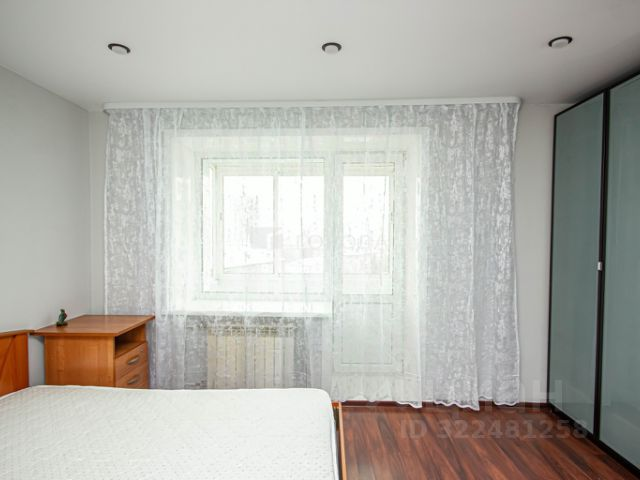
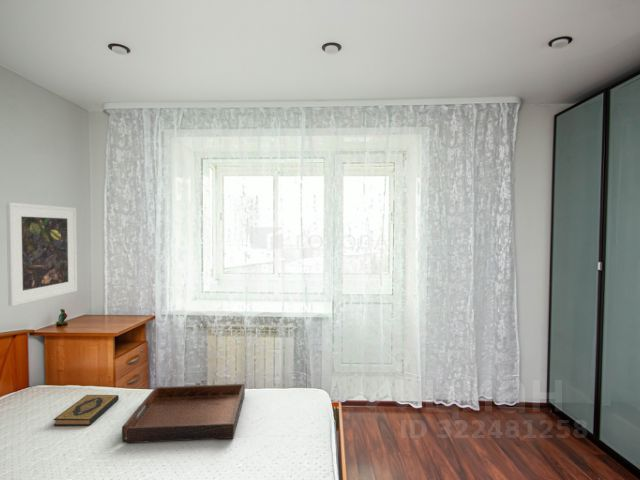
+ hardback book (88, 409)
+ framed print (45, 251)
+ serving tray (190, 409)
